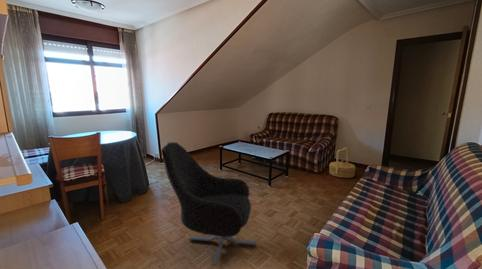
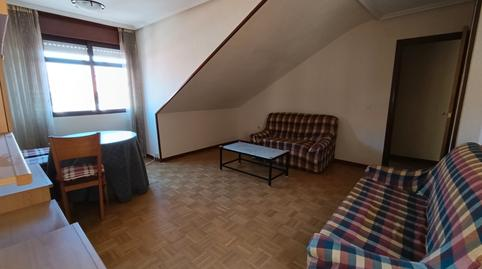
- woven basket (342, 161)
- armchair (216, 194)
